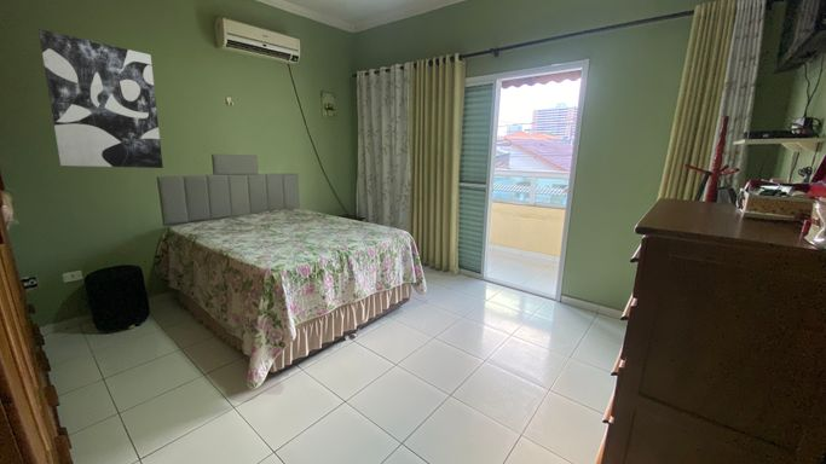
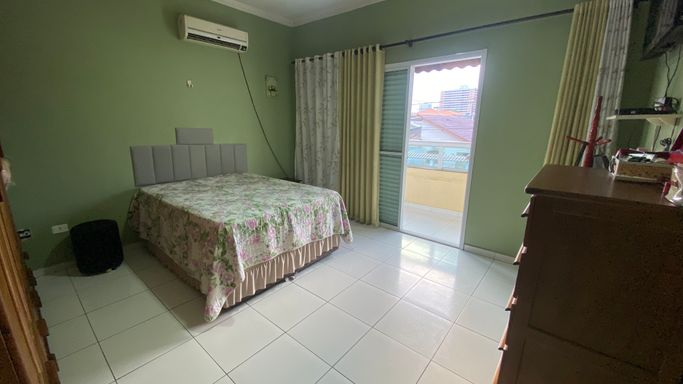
- wall art (108, 106)
